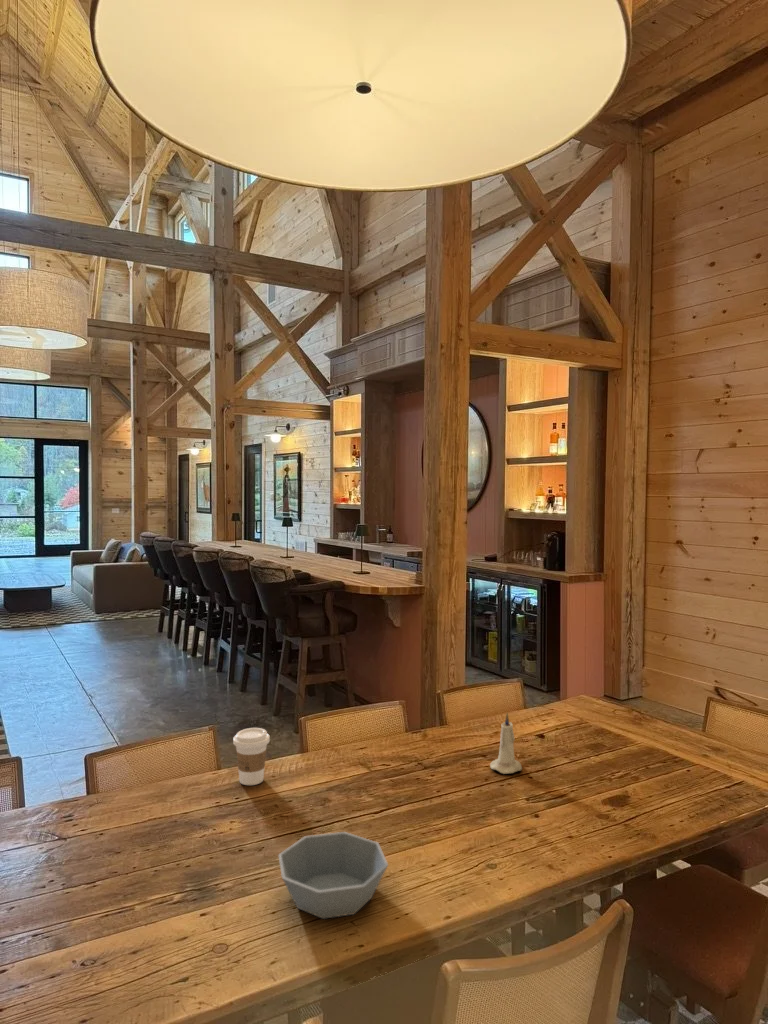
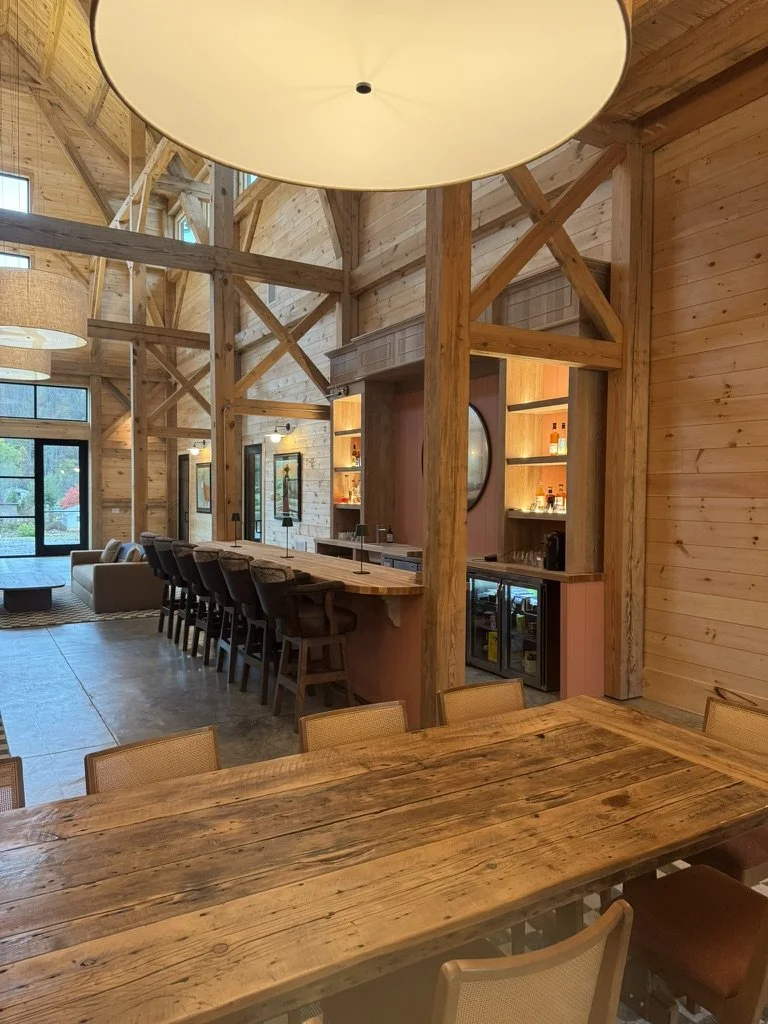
- coffee cup (251, 756)
- bowl (332, 876)
- candle (507, 740)
